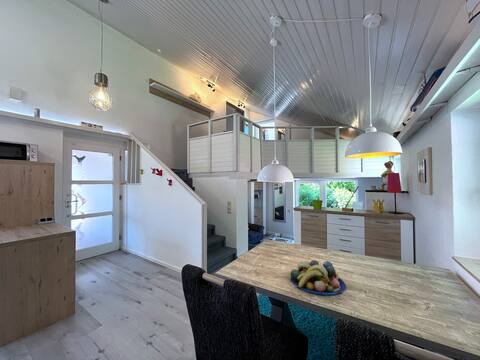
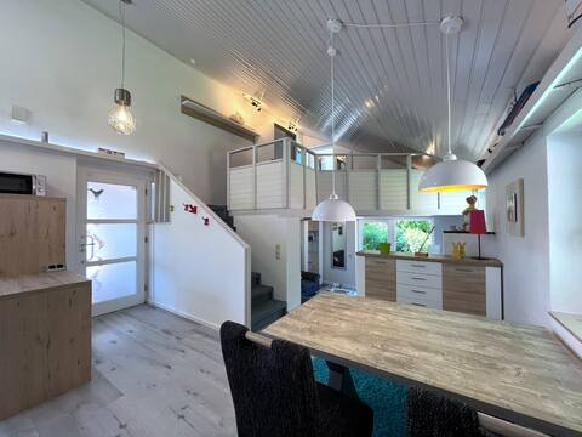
- fruit bowl (317, 272)
